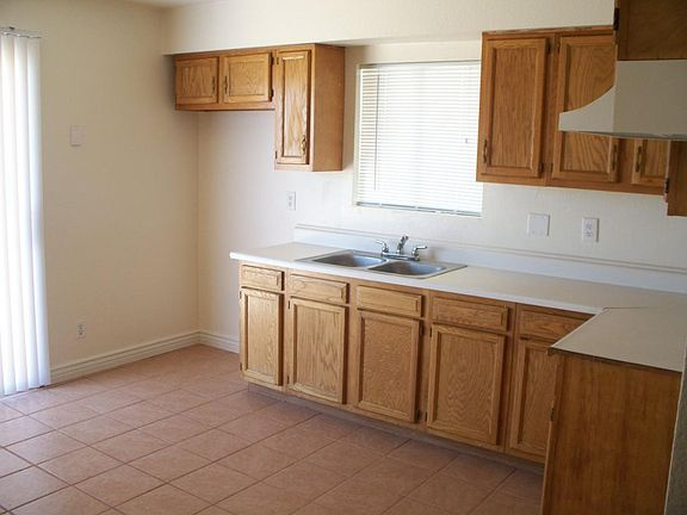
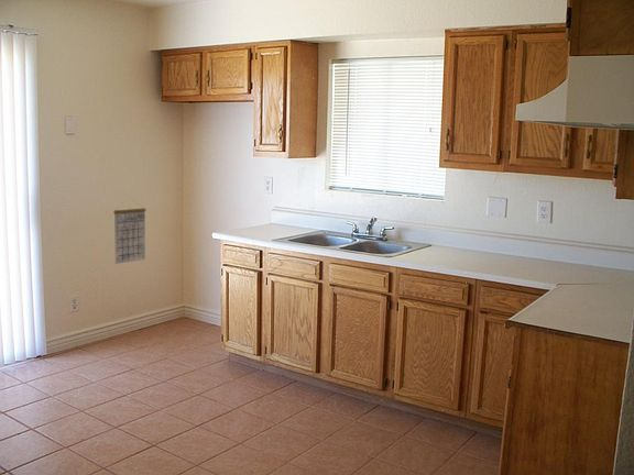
+ calendar (130, 229)
